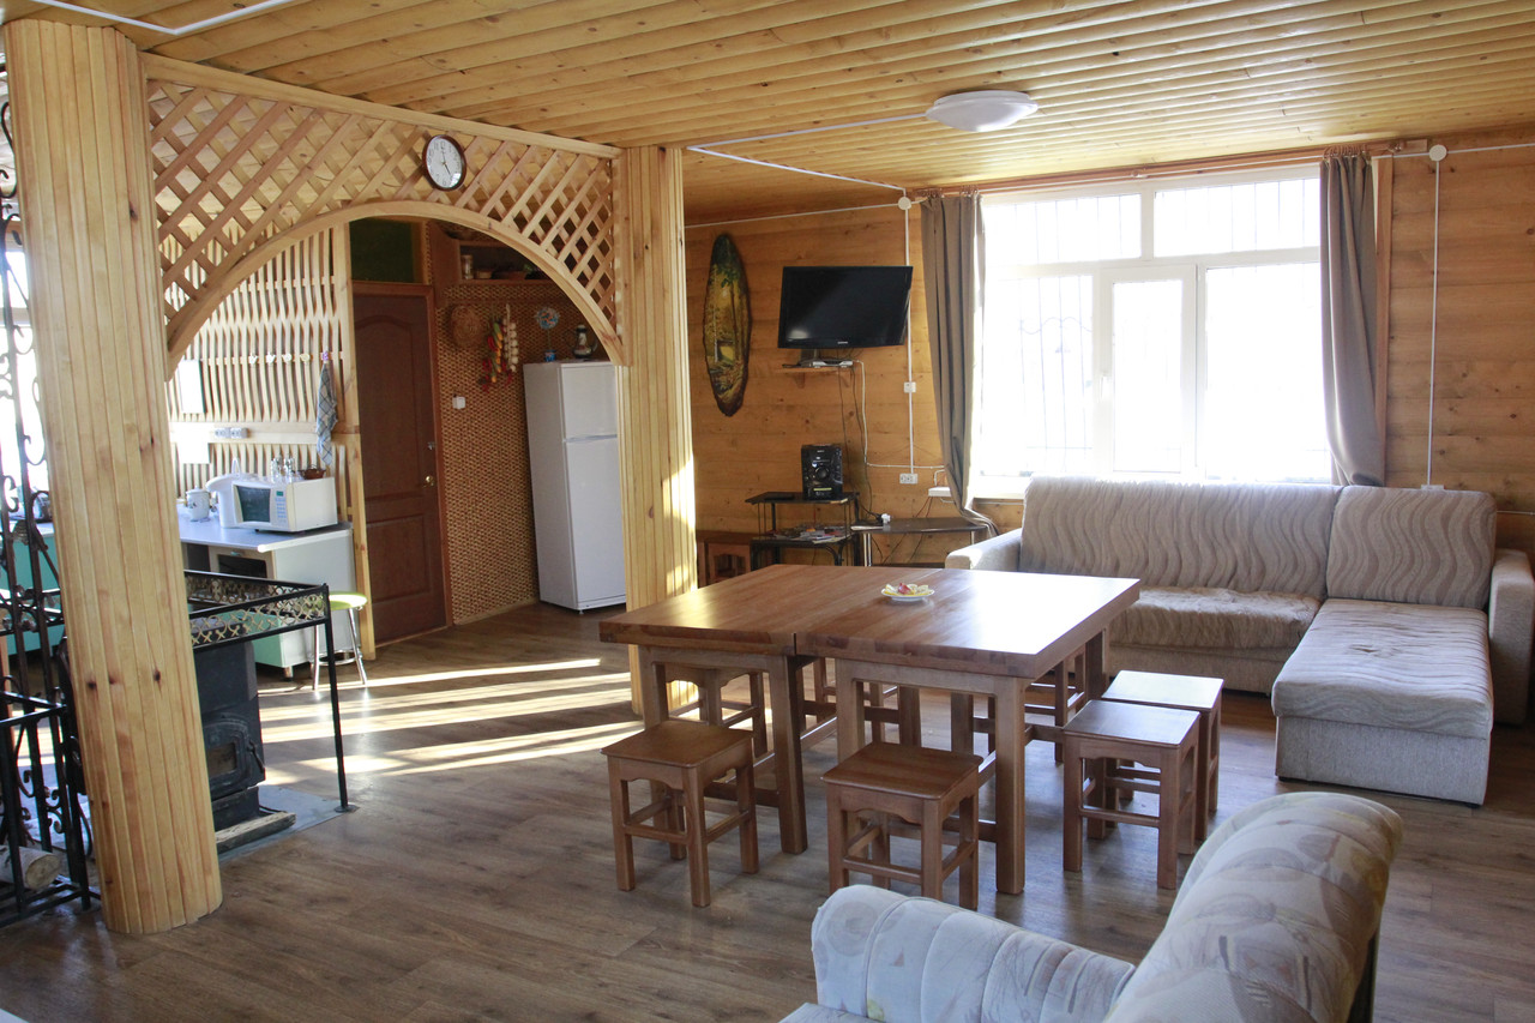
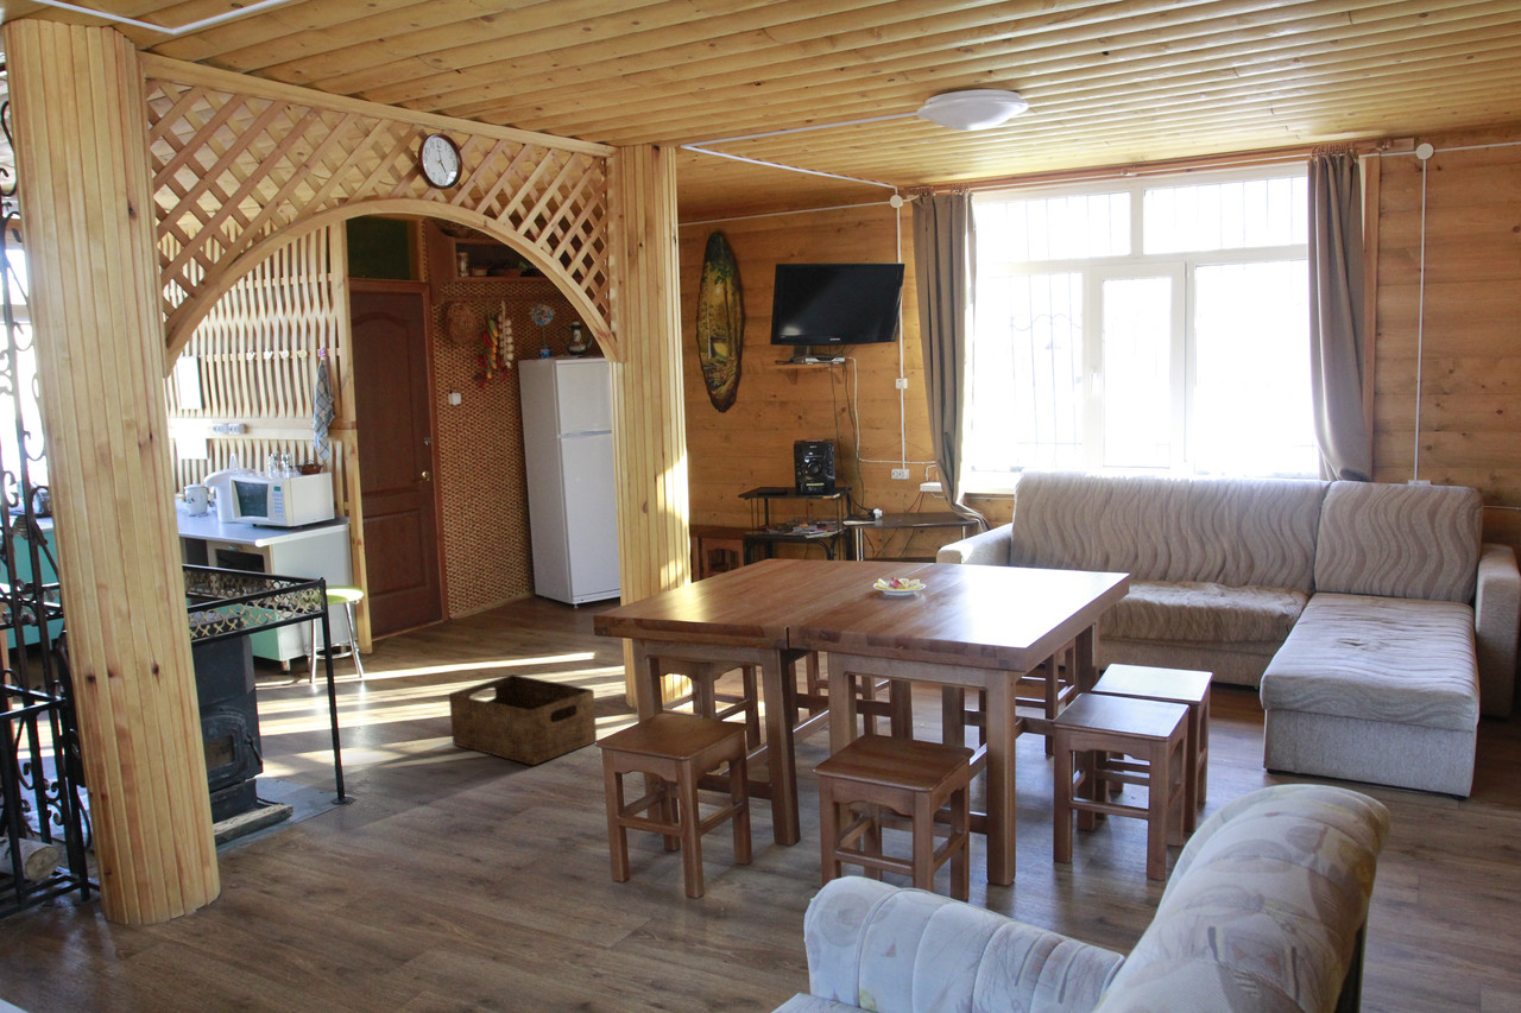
+ storage basket (522, 717)
